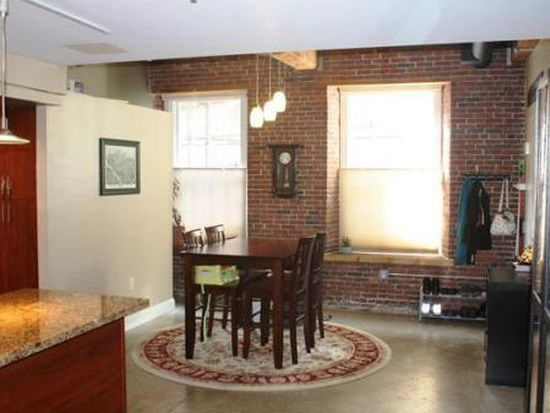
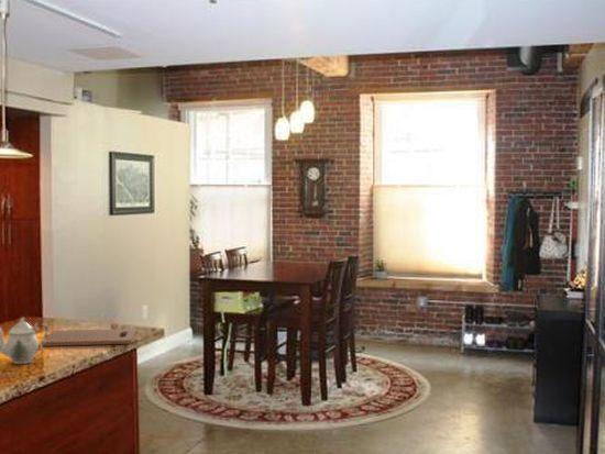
+ cutting board (90, 336)
+ teapot (21, 339)
